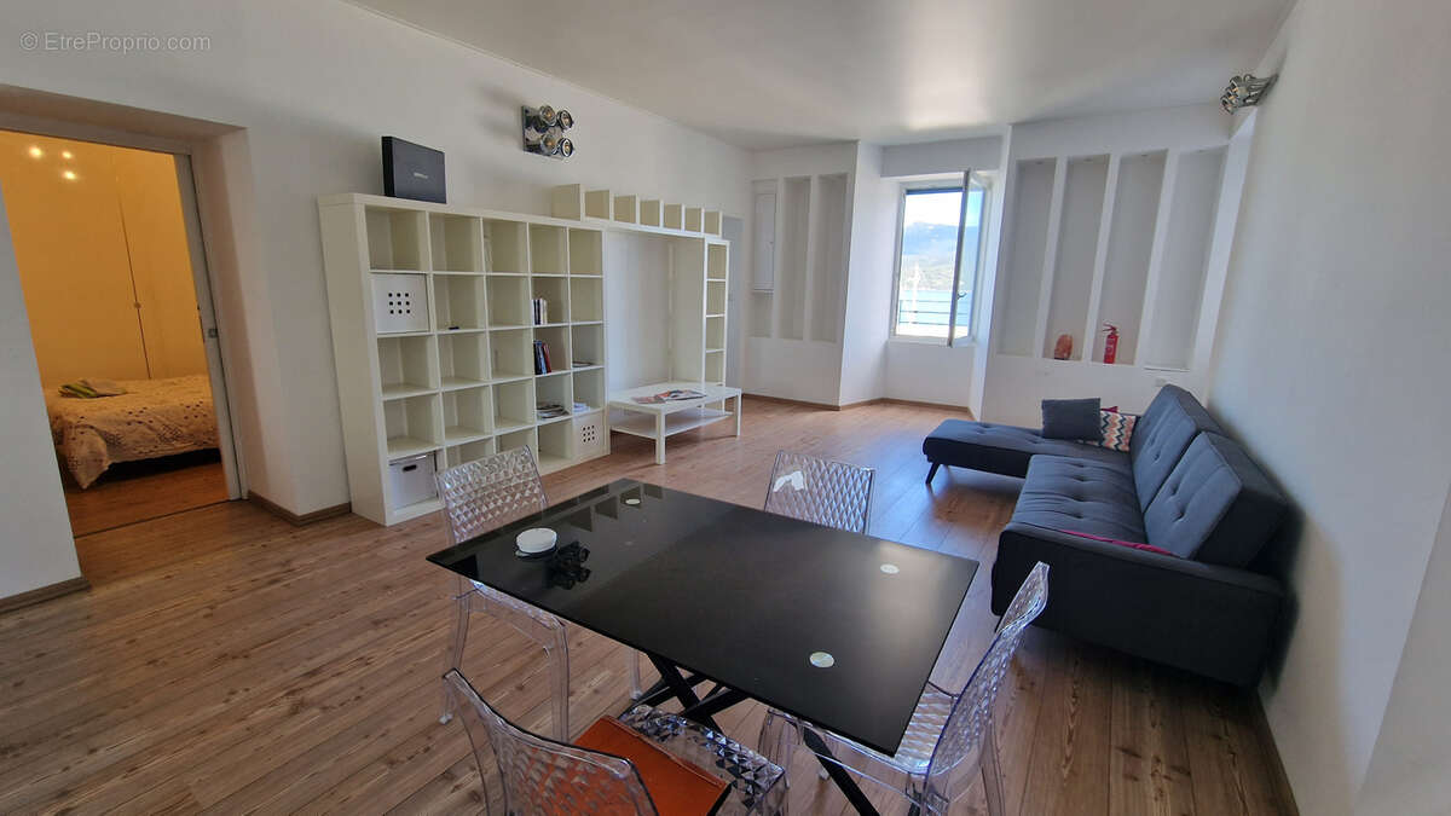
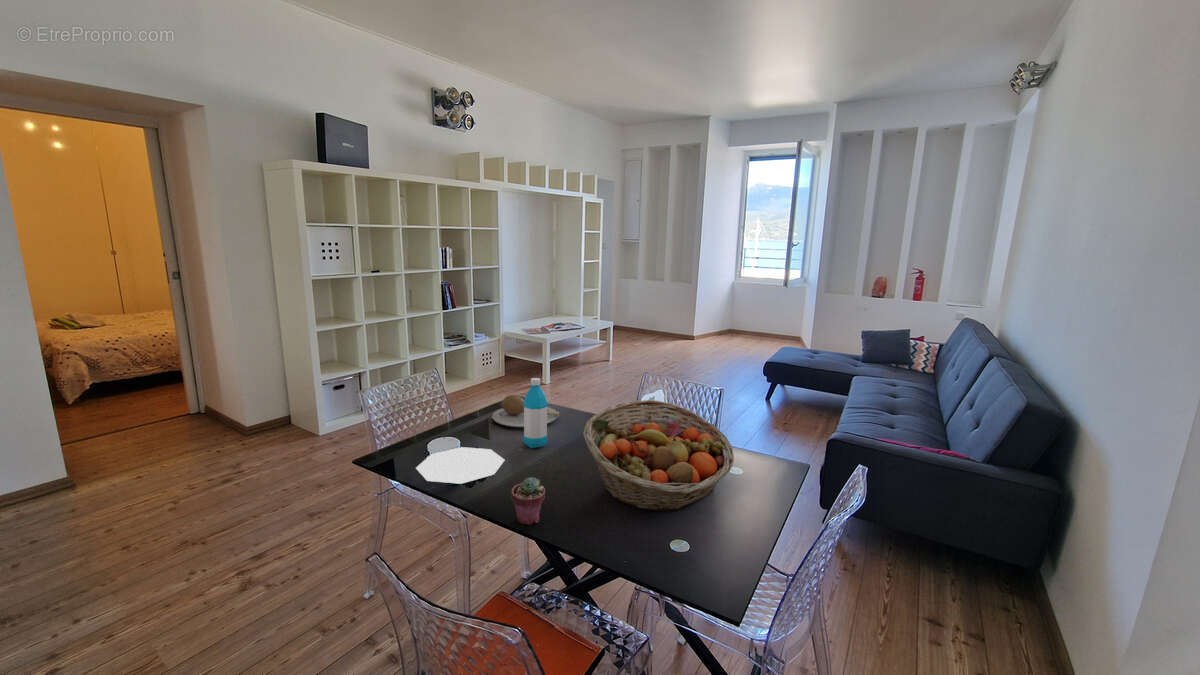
+ plate (461, 462)
+ fruit basket (659, 451)
+ plate (523, 407)
+ potted succulent (528, 498)
+ water bottle (535, 412)
